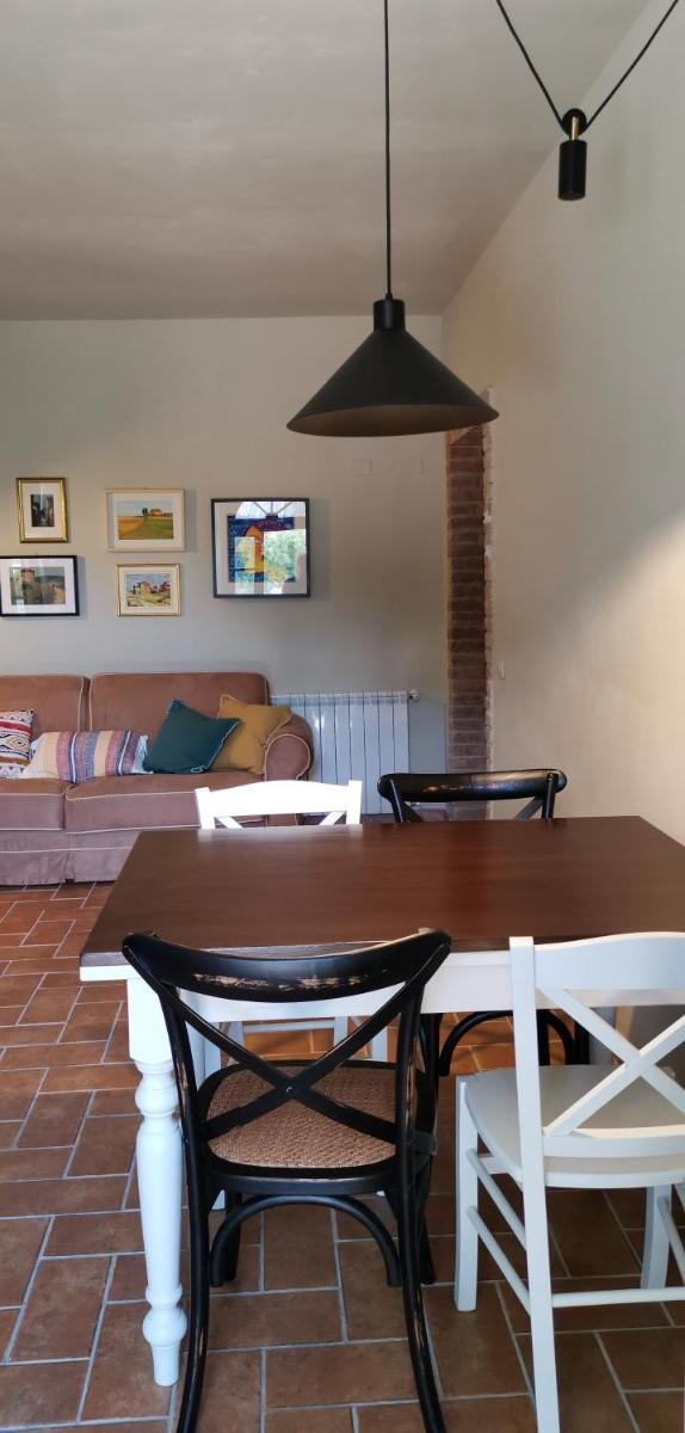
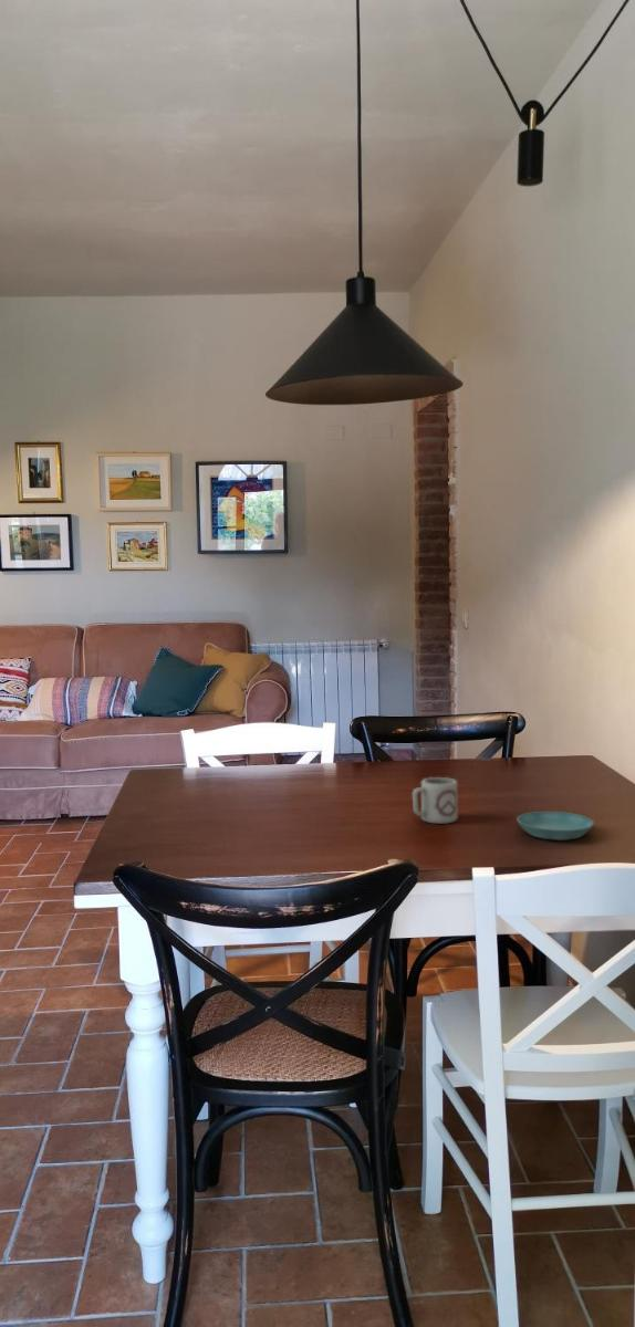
+ saucer (554, 826)
+ cup (434, 801)
